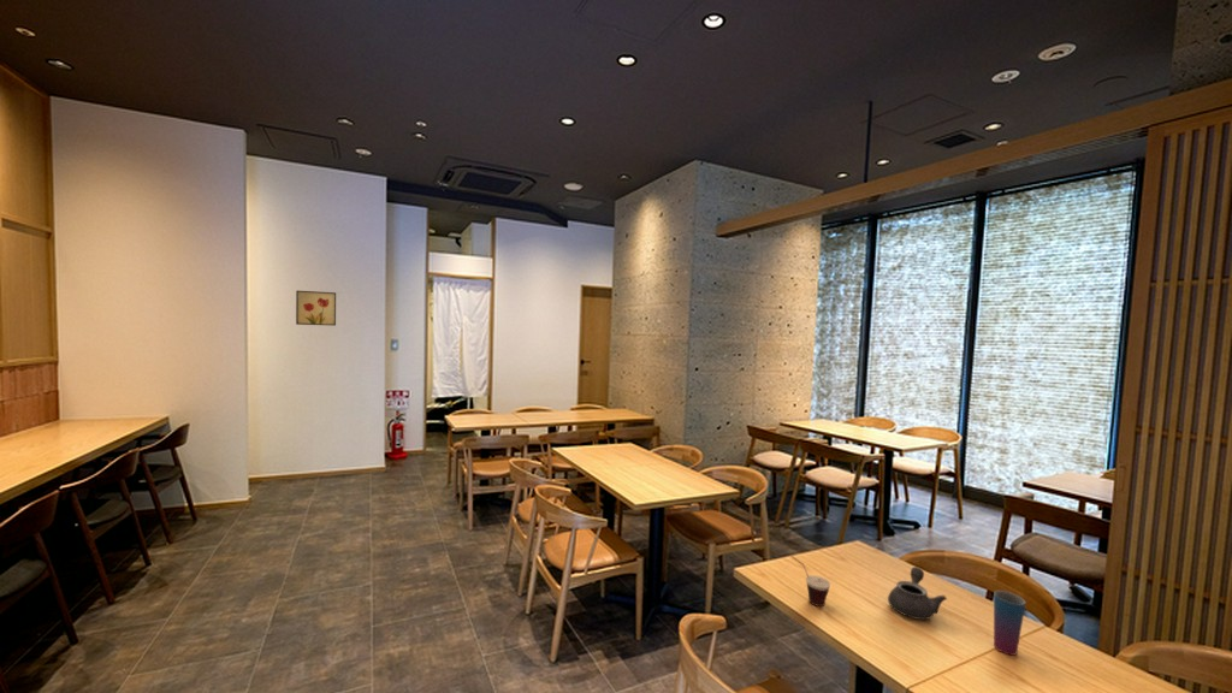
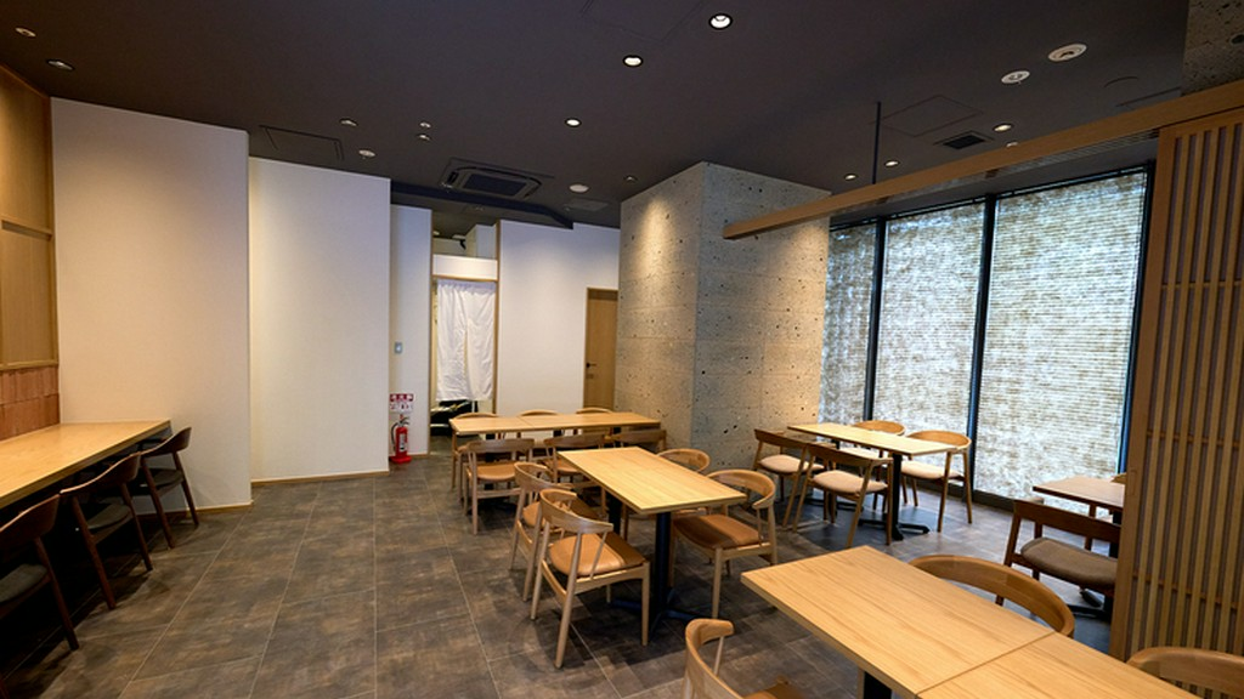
- teapot (916, 592)
- wall art (316, 308)
- cup (1007, 623)
- cup (808, 580)
